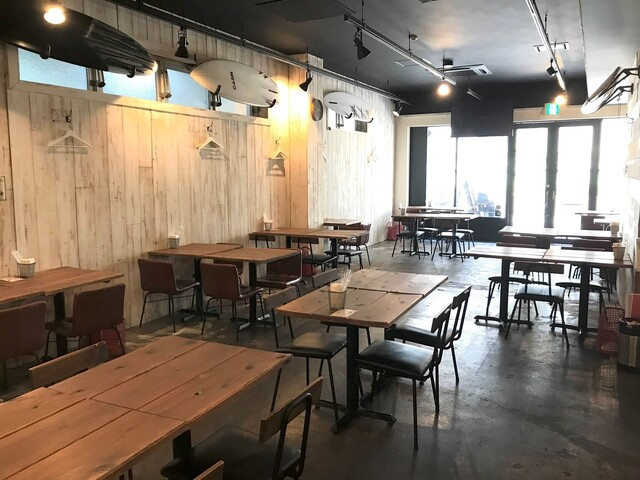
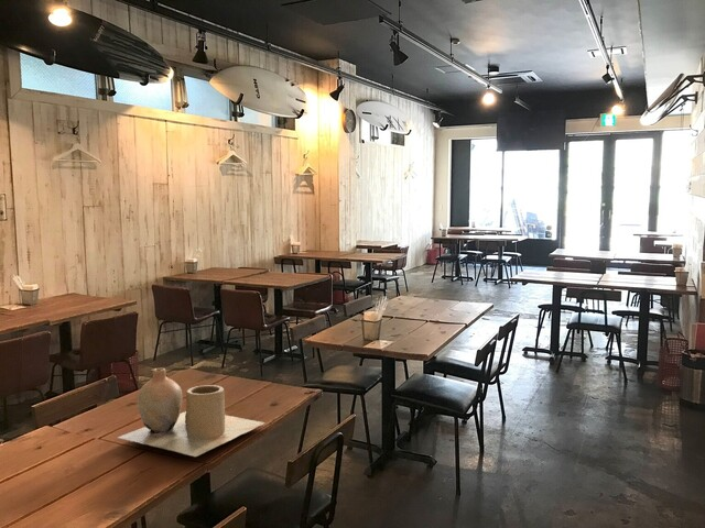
+ vase (193, 403)
